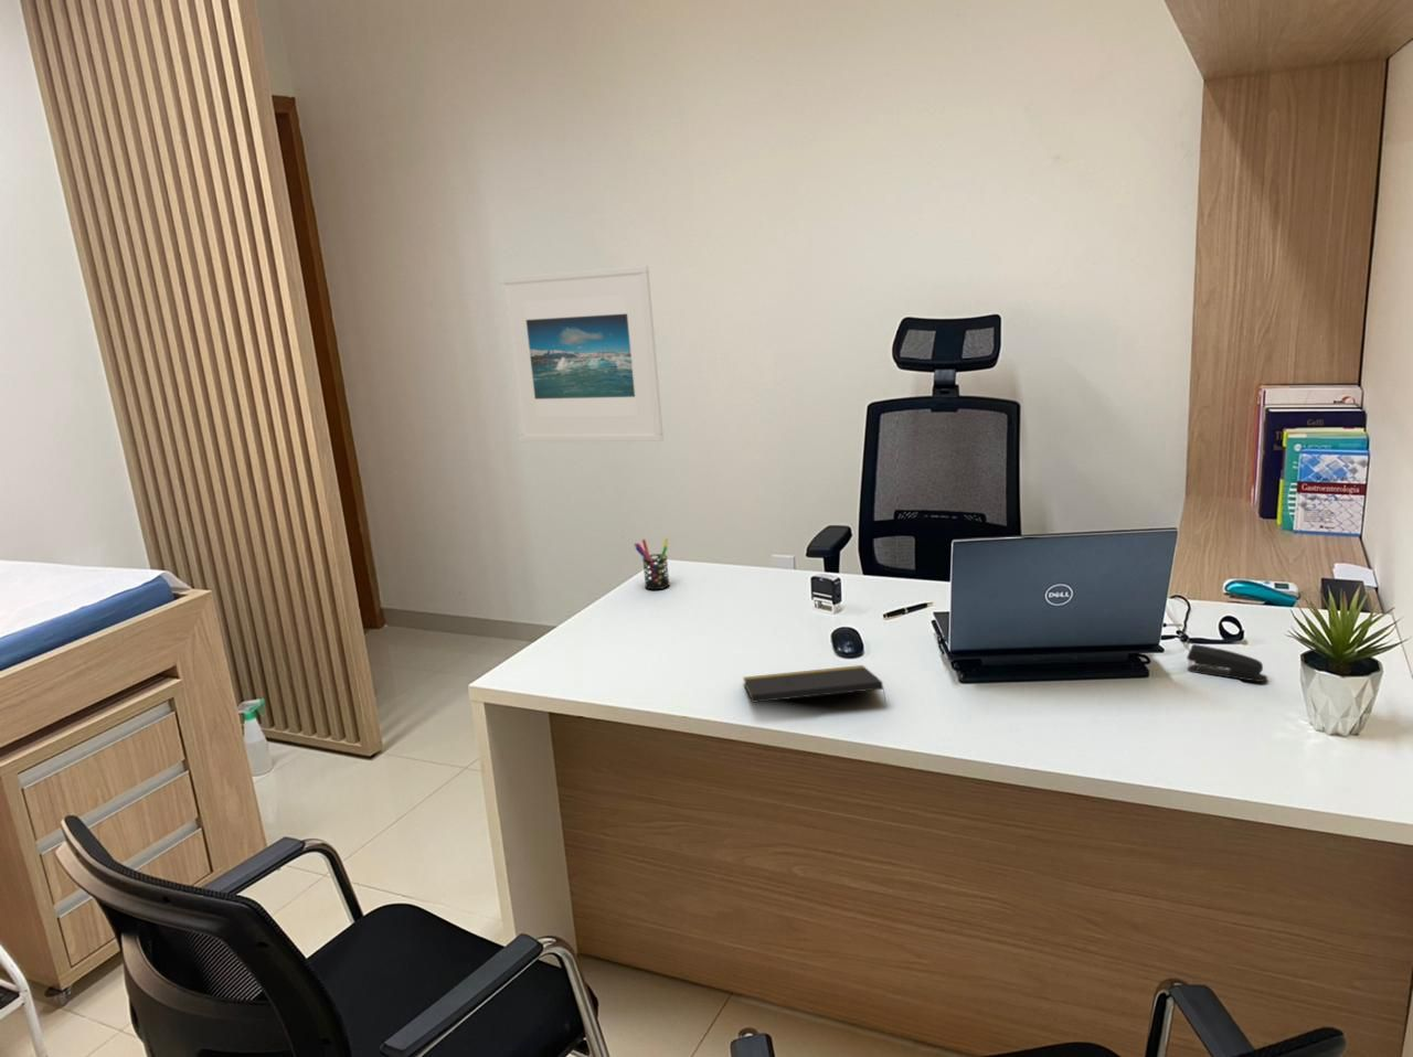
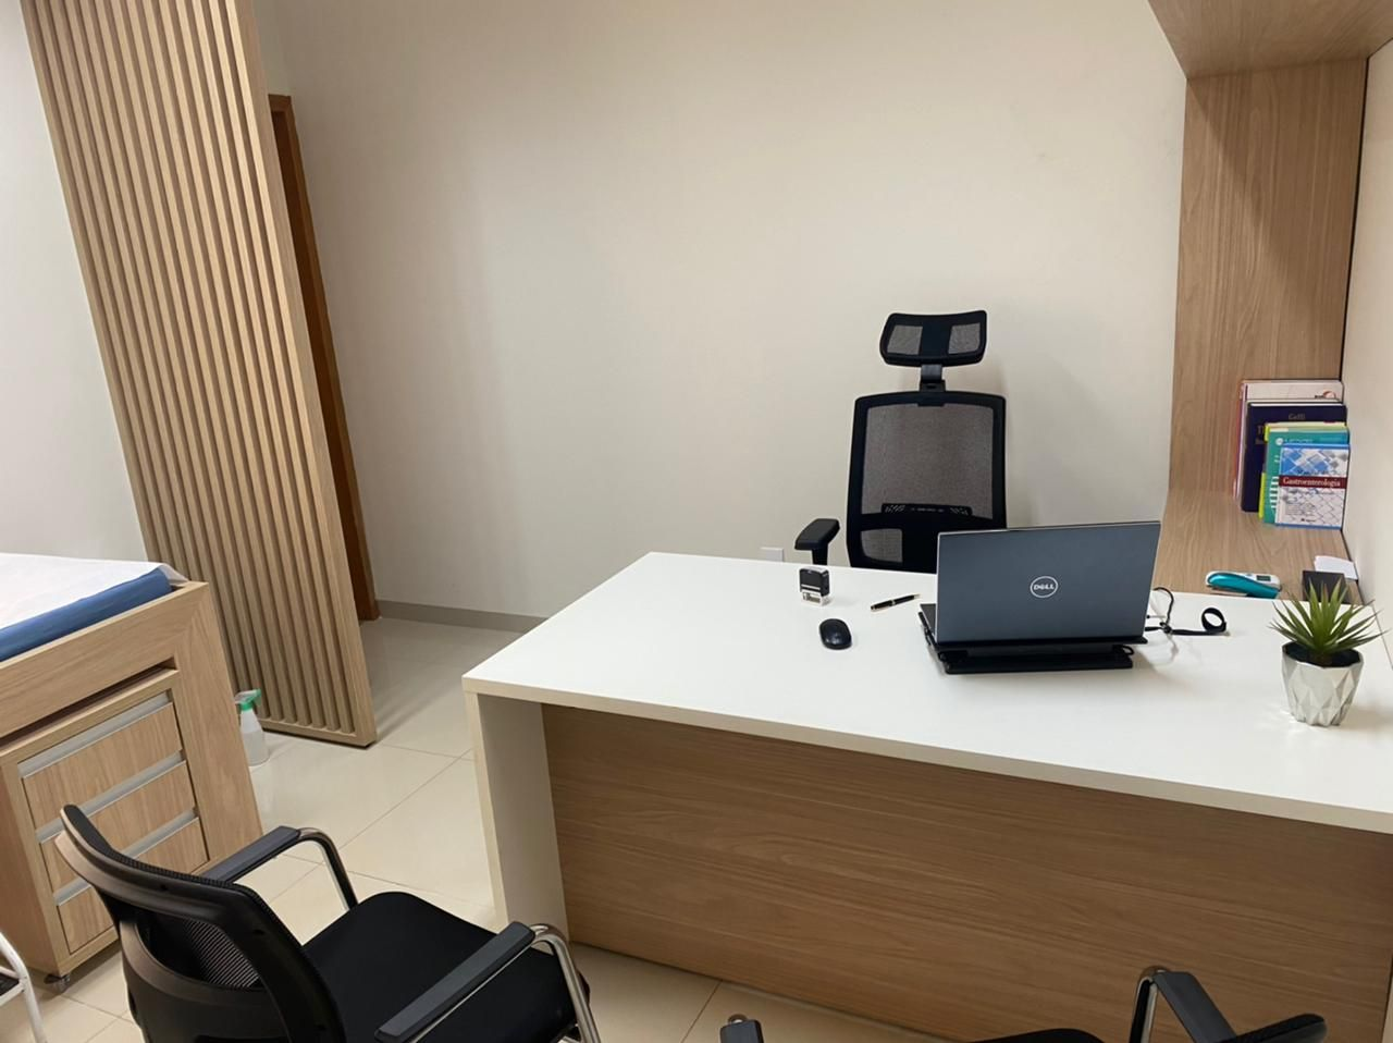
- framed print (580, 358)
- notepad (809, 683)
- pen holder (655, 562)
- stapler (1226, 662)
